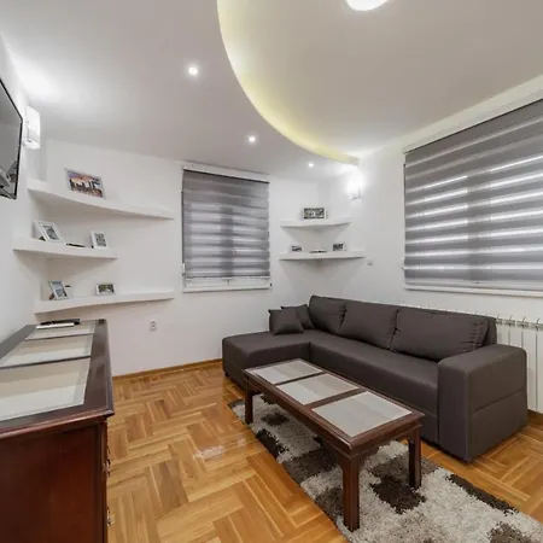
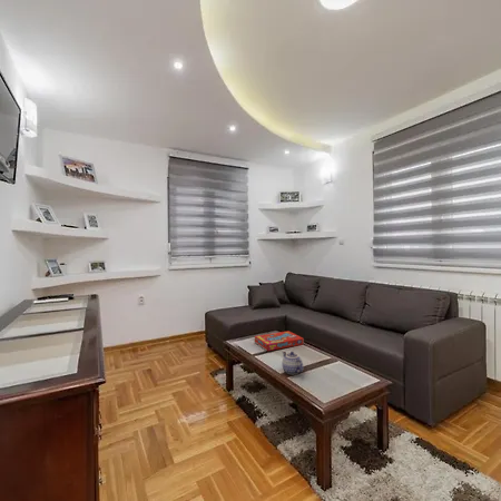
+ snack box (278, 340)
+ teapot (292, 361)
